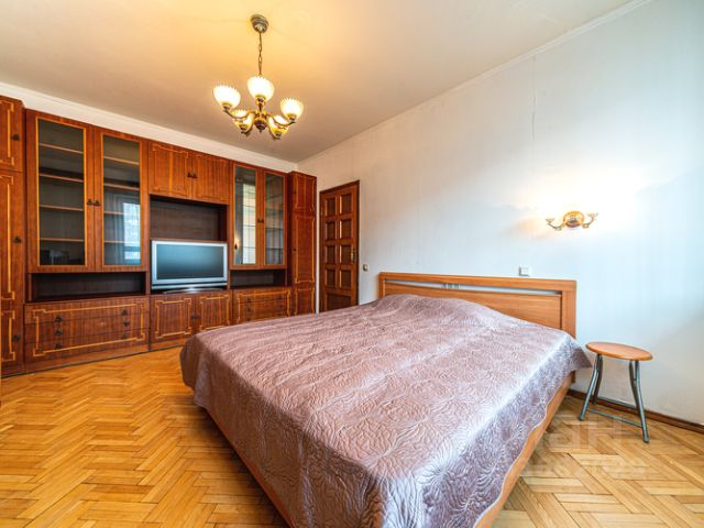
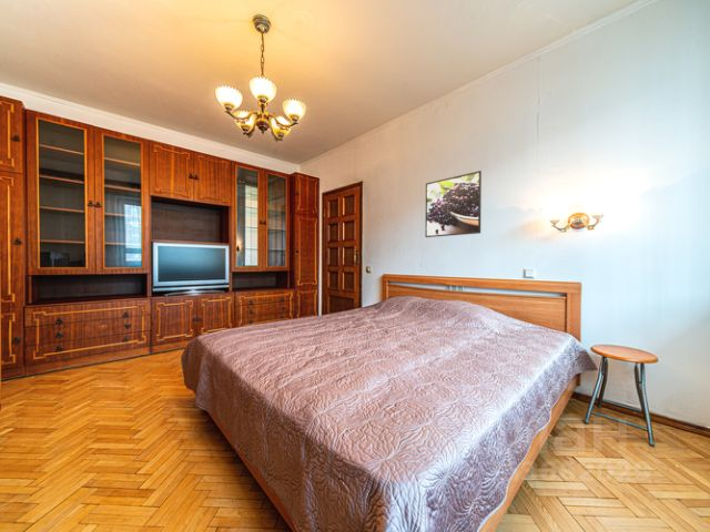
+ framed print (450, 206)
